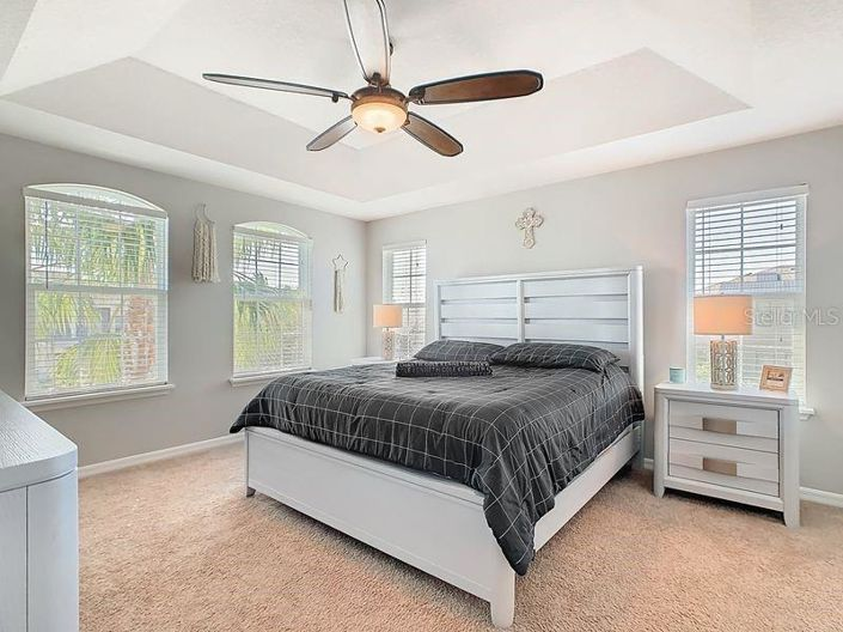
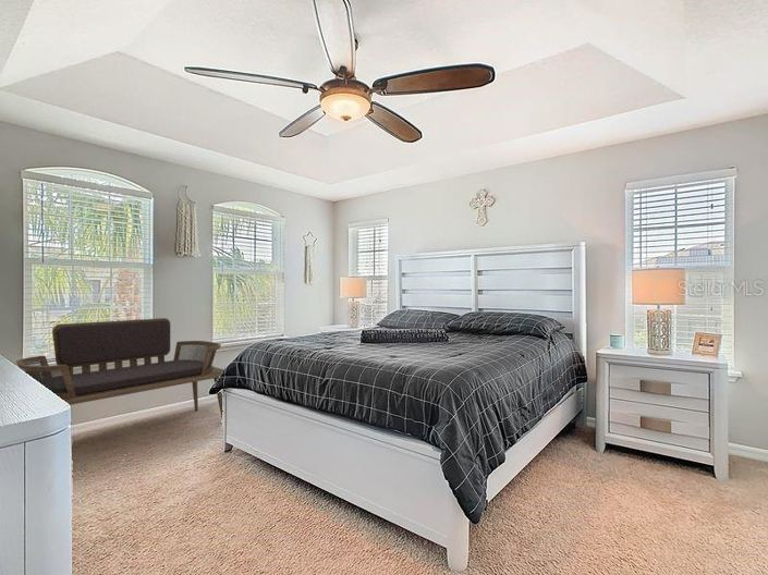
+ bench (131, 379)
